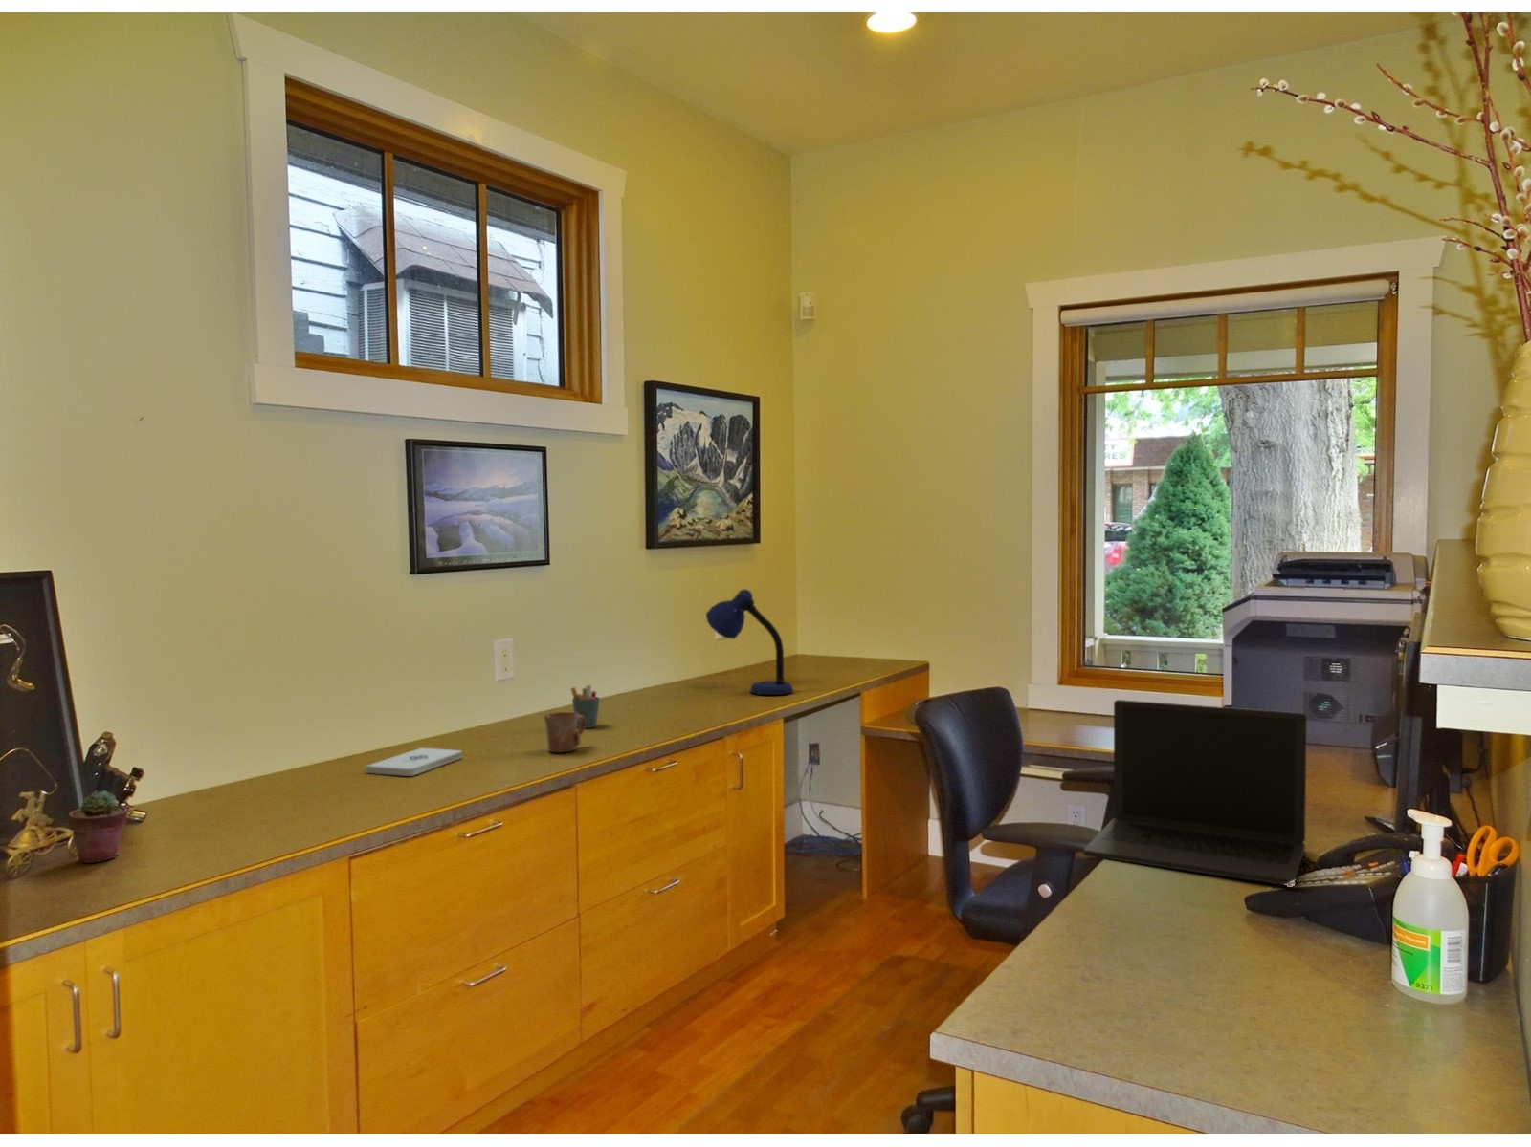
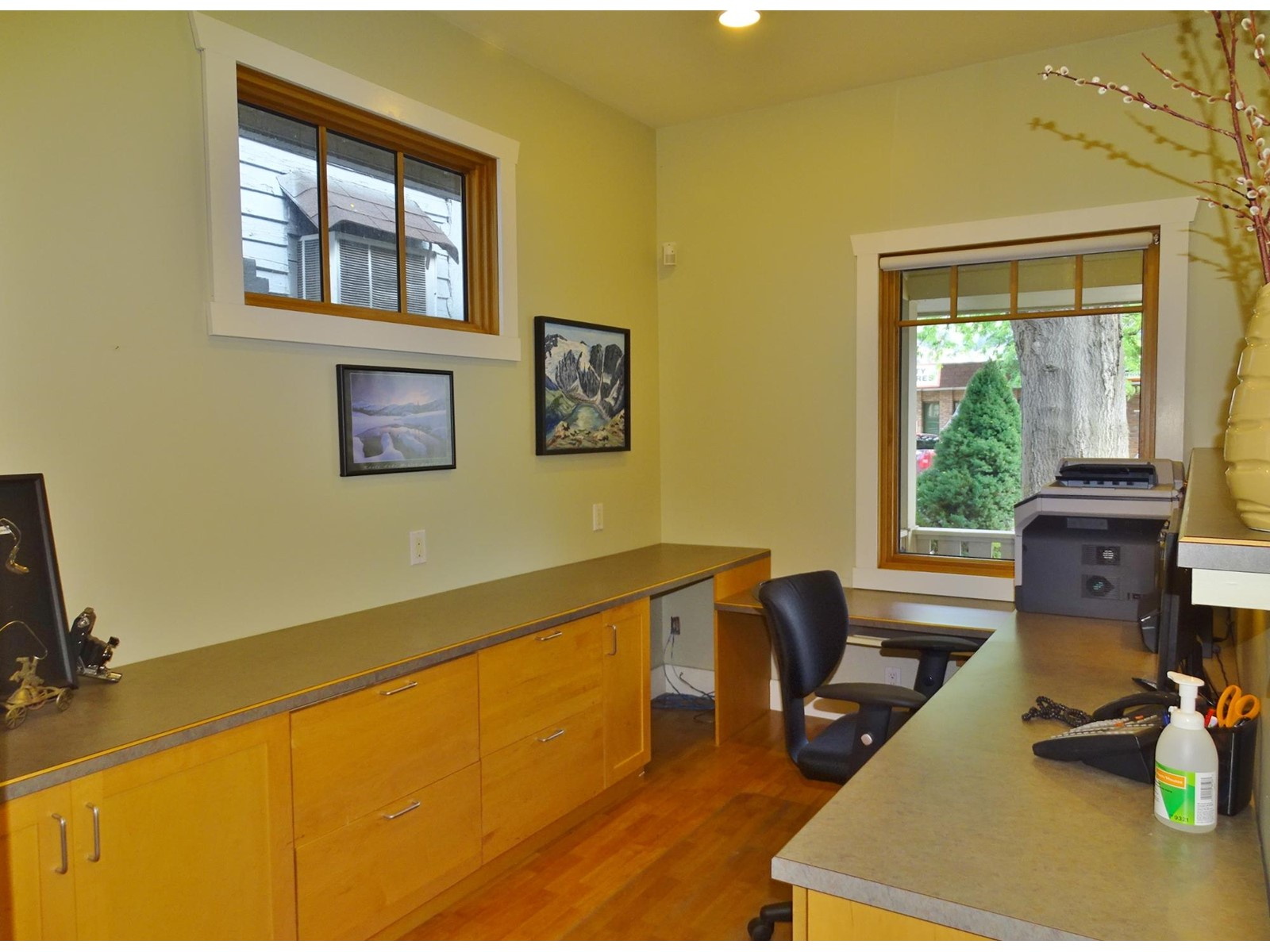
- laptop (1195, 784)
- notepad (416, 760)
- potted succulent (99, 824)
- pen holder (586, 705)
- desk lamp (740, 631)
- mug (567, 731)
